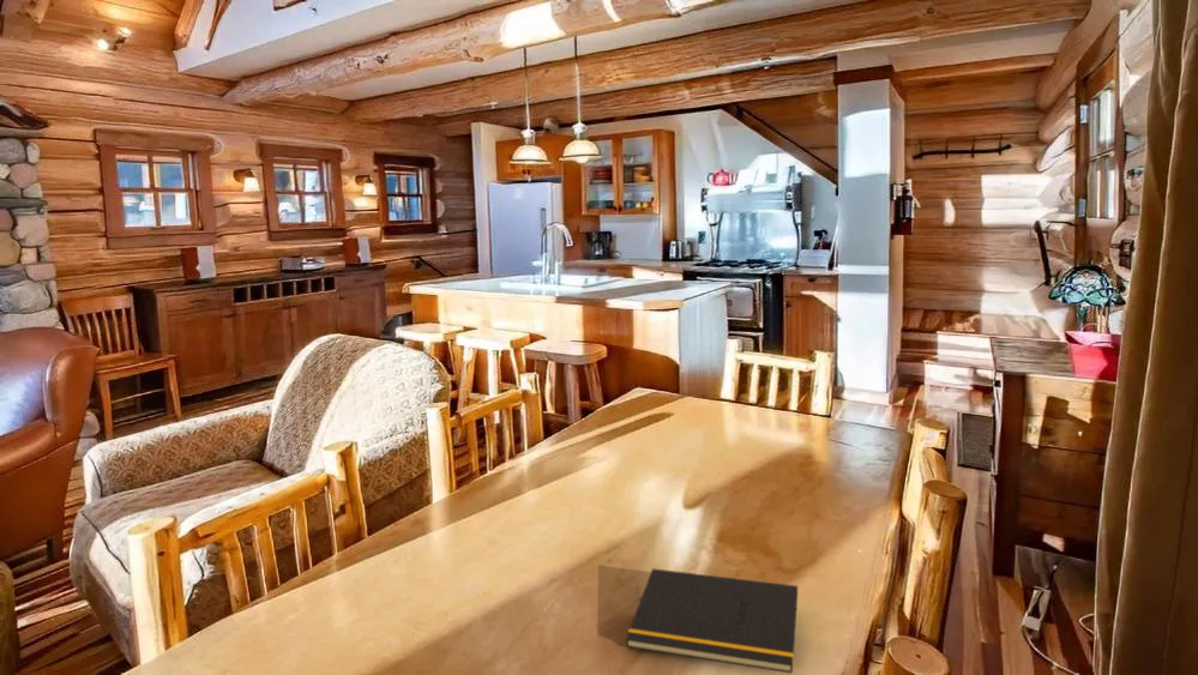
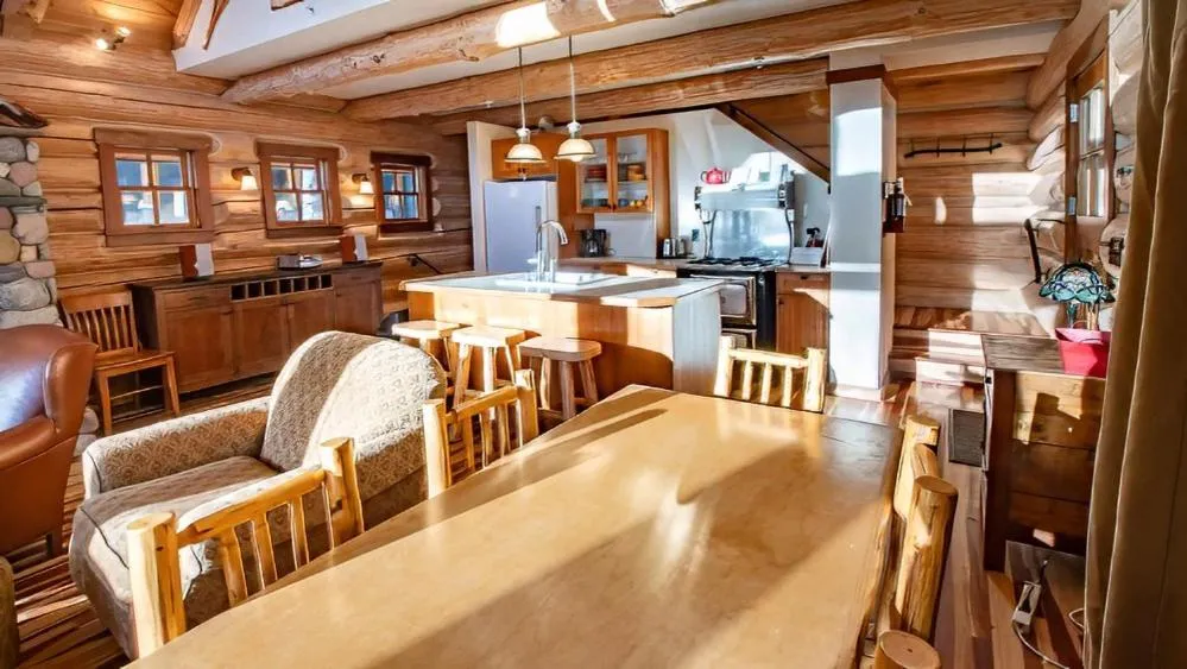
- notepad (715, 615)
